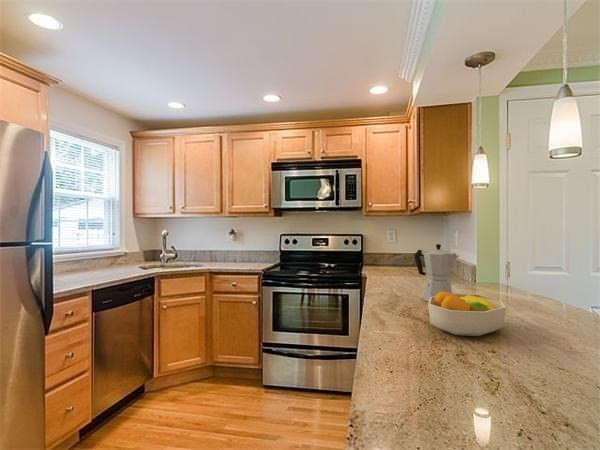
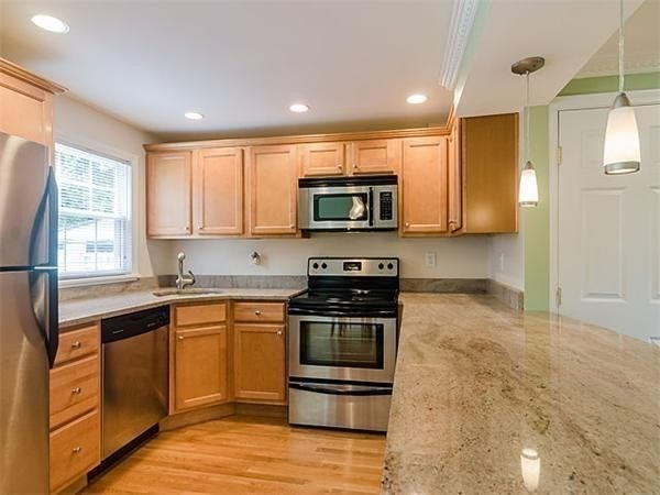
- moka pot (435, 272)
- fruit bowl (465, 308)
